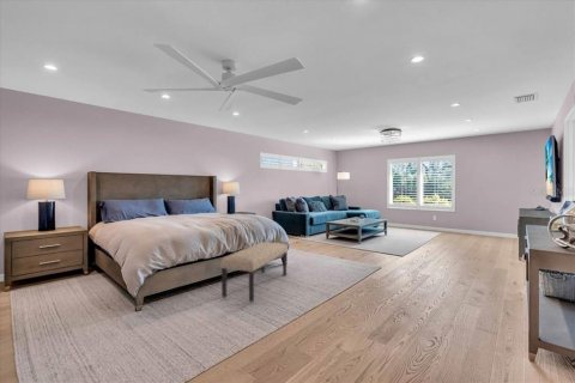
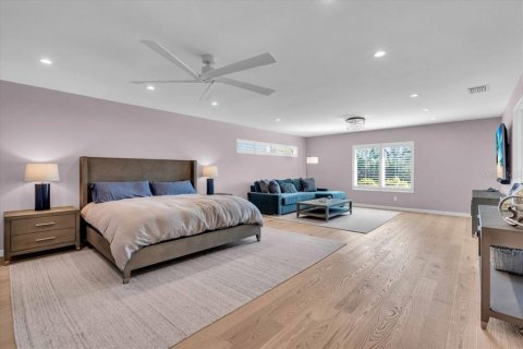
- bench (258, 266)
